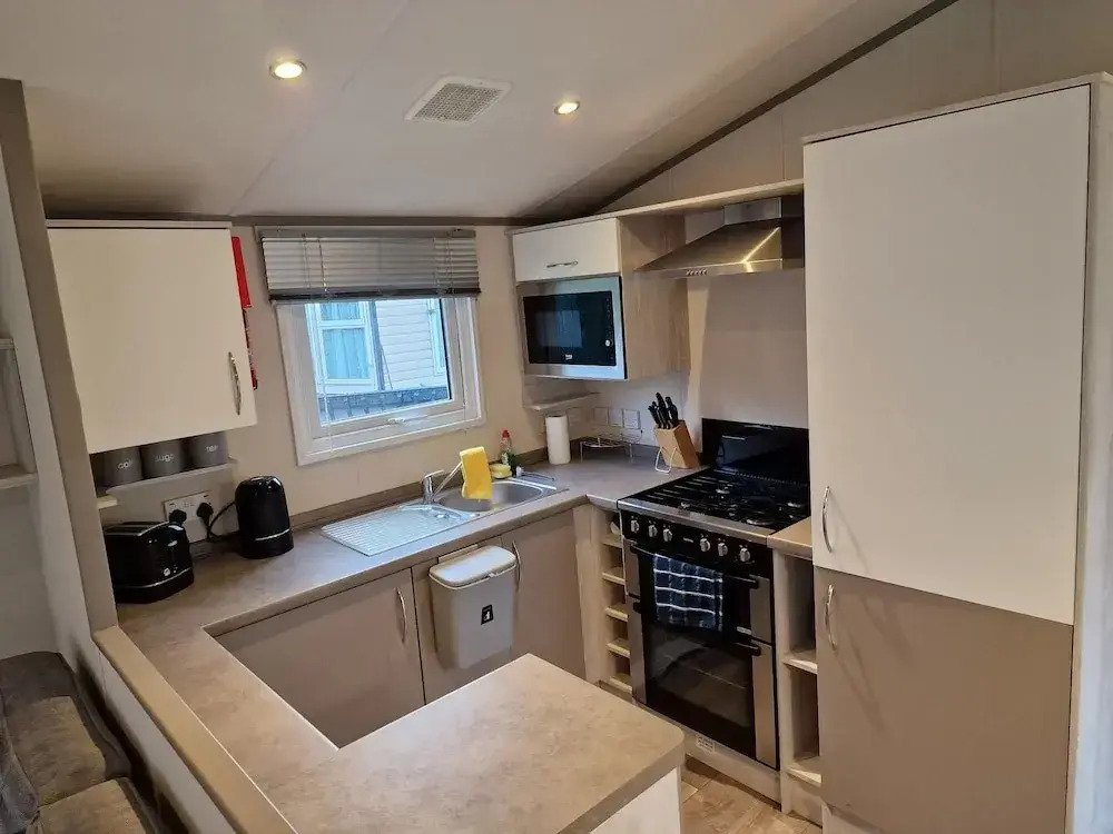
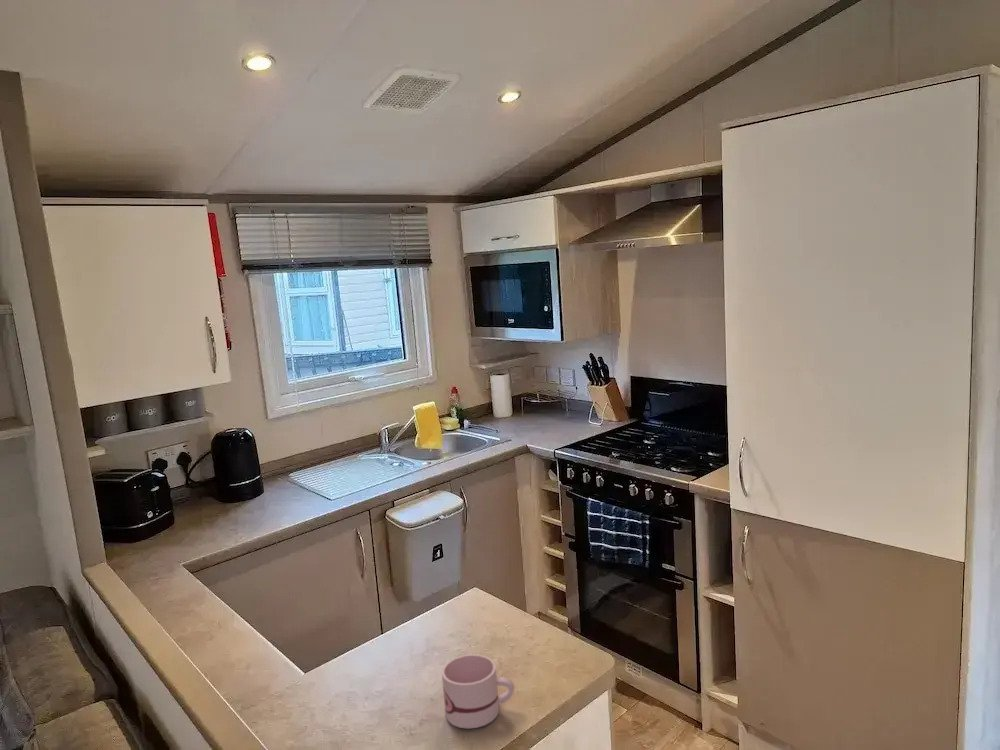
+ mug (478, 690)
